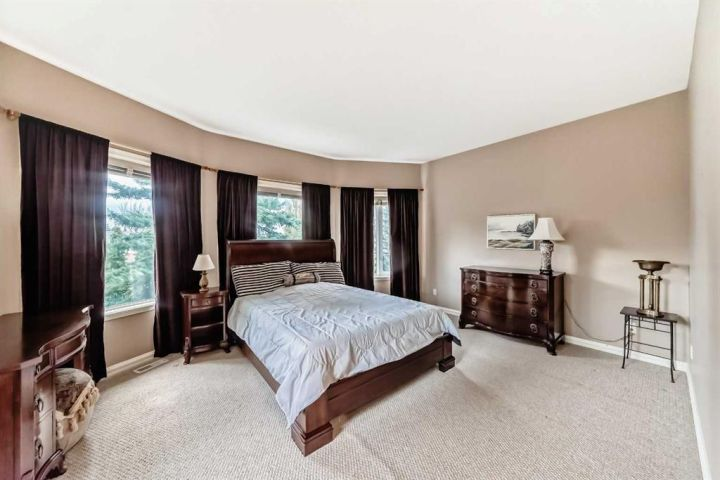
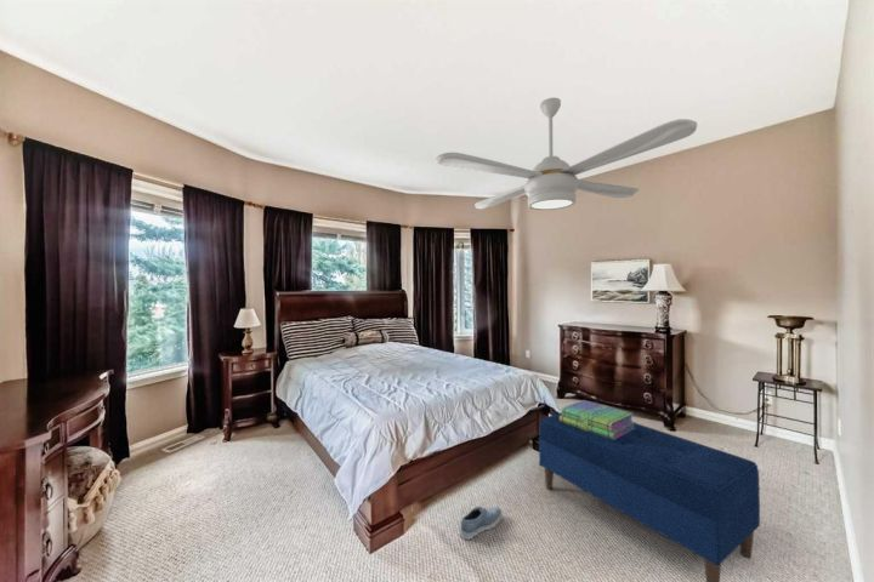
+ ceiling fan (550, 154)
+ stack of books (596, 417)
+ shoe (481, 514)
+ bench (632, 477)
